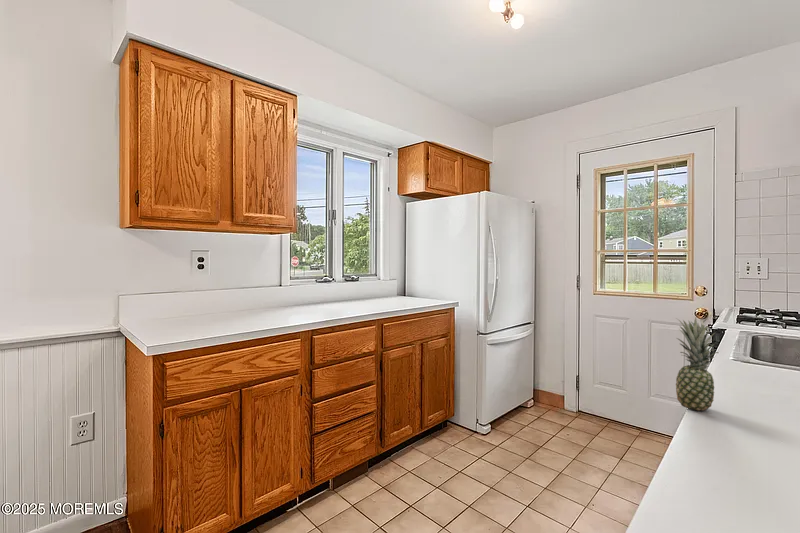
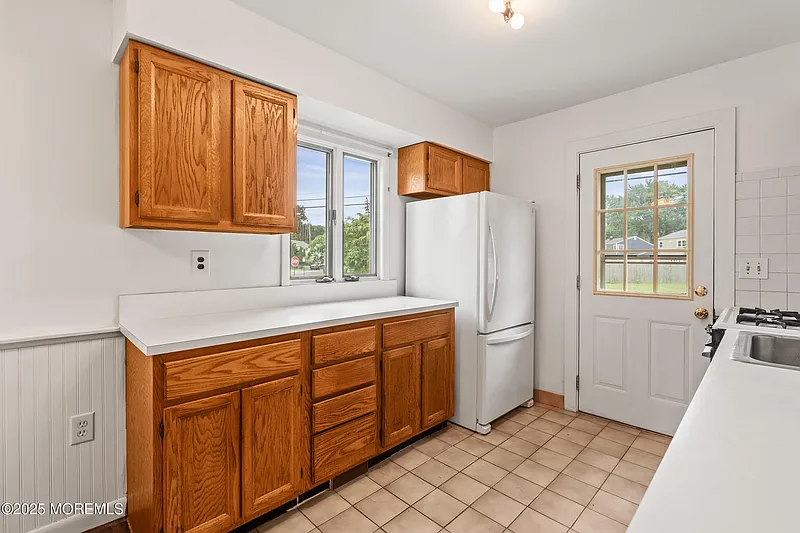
- fruit (696, 361)
